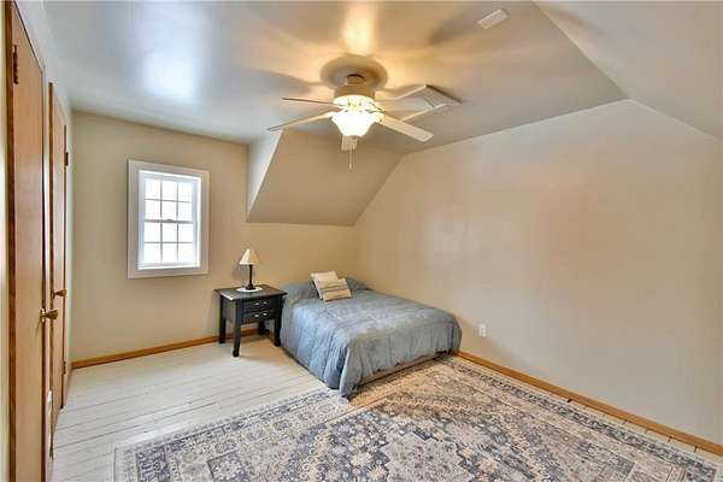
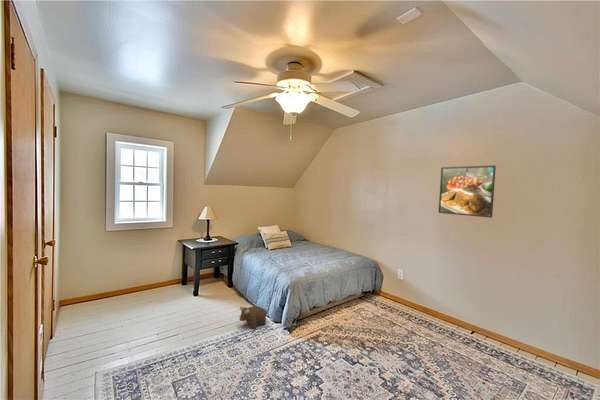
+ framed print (465, 190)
+ plush toy (253, 315)
